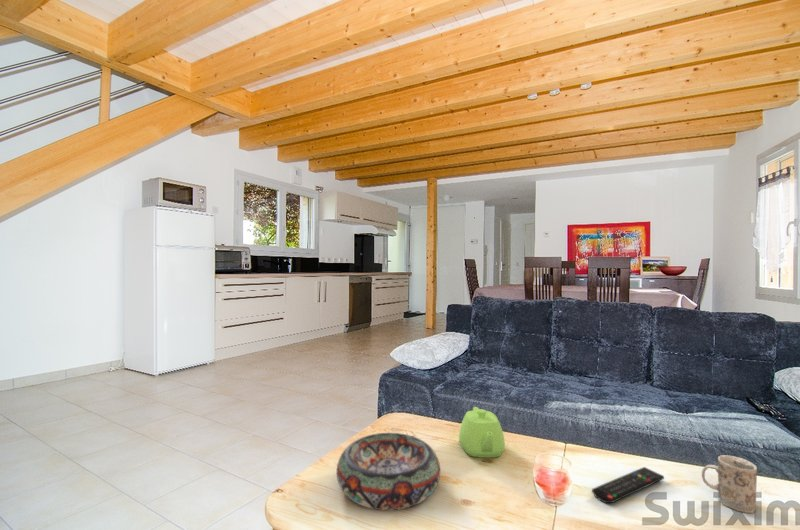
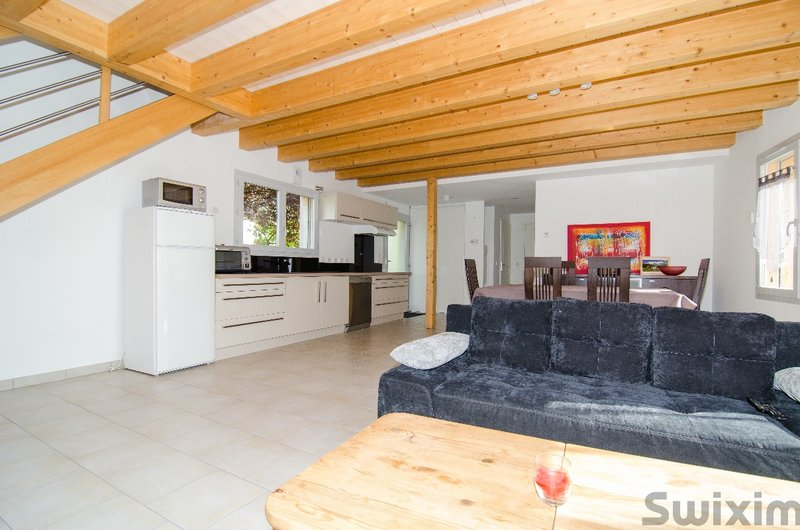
- remote control (628, 485)
- decorative bowl (388, 468)
- mug (730, 481)
- teapot (481, 429)
